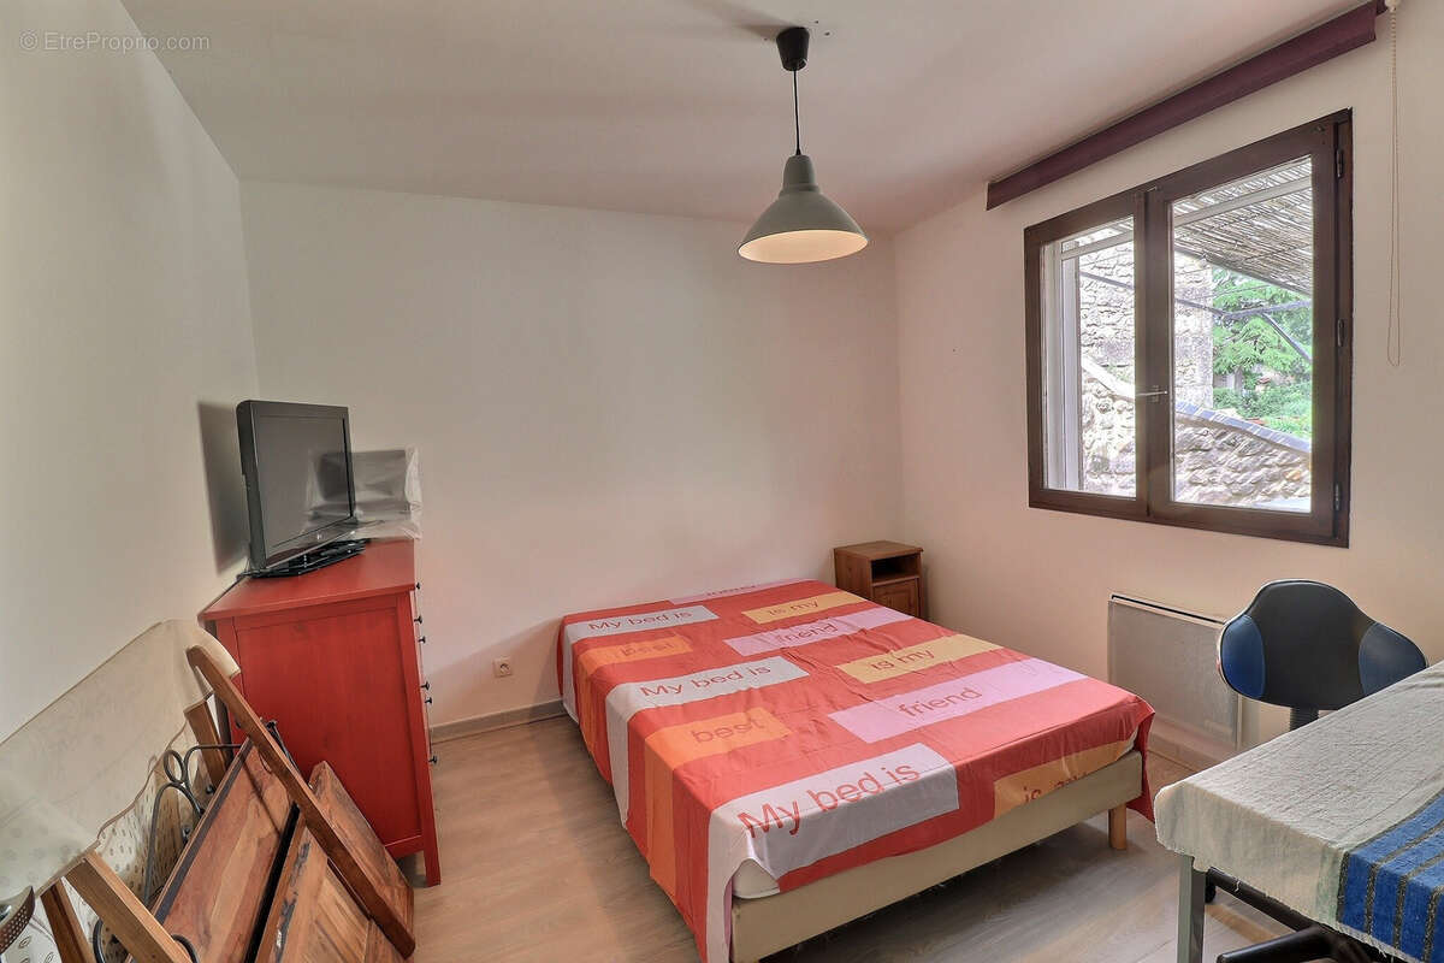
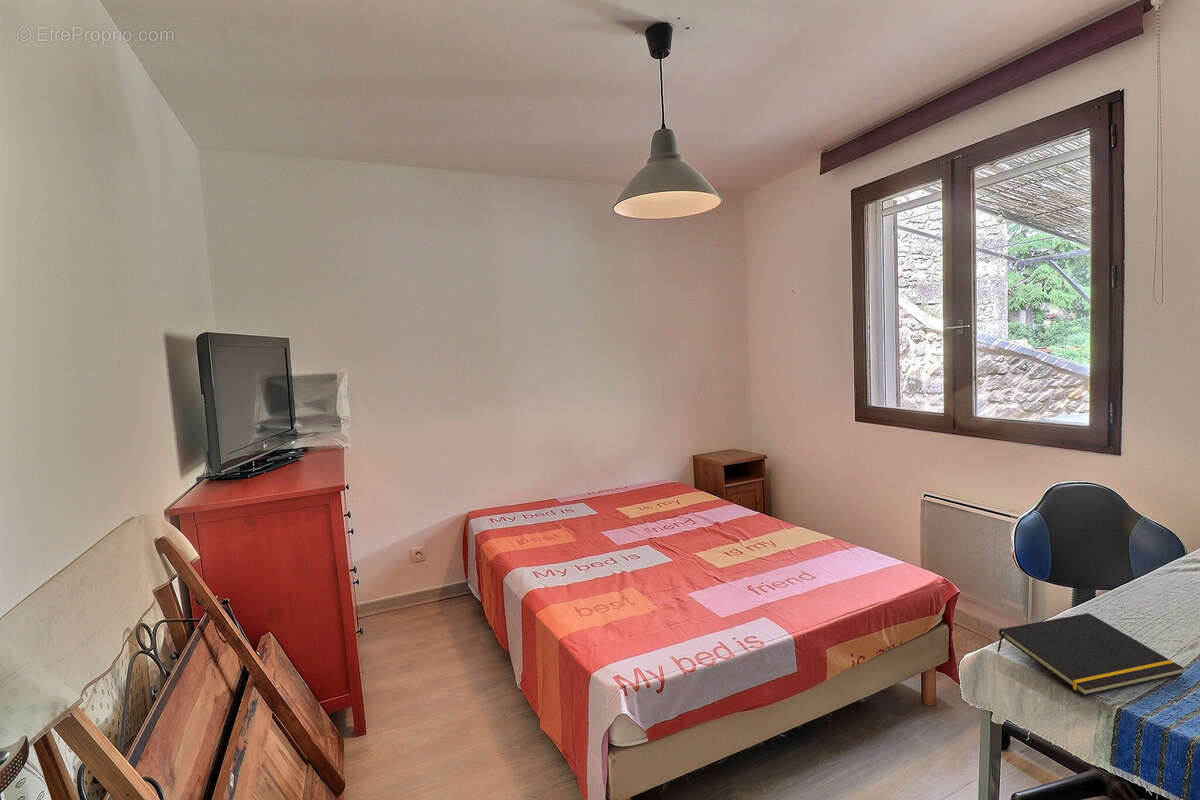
+ notepad (1086, 650)
